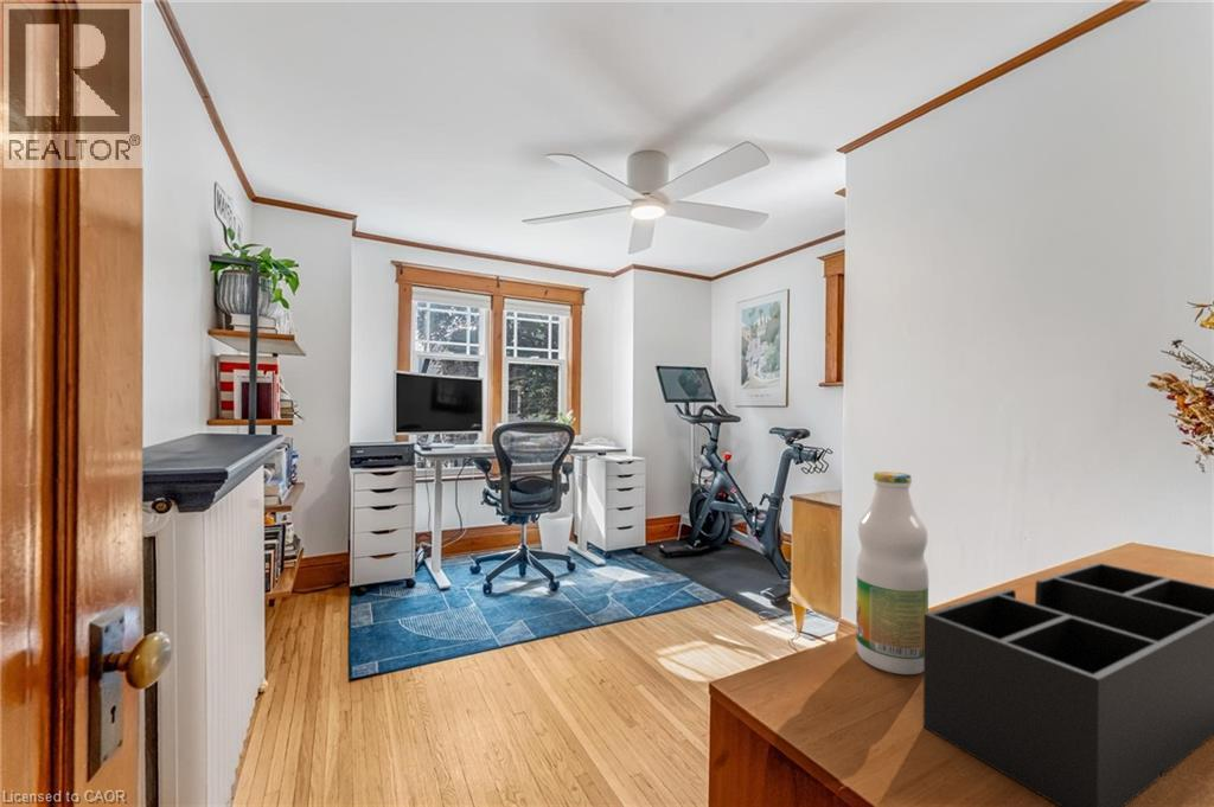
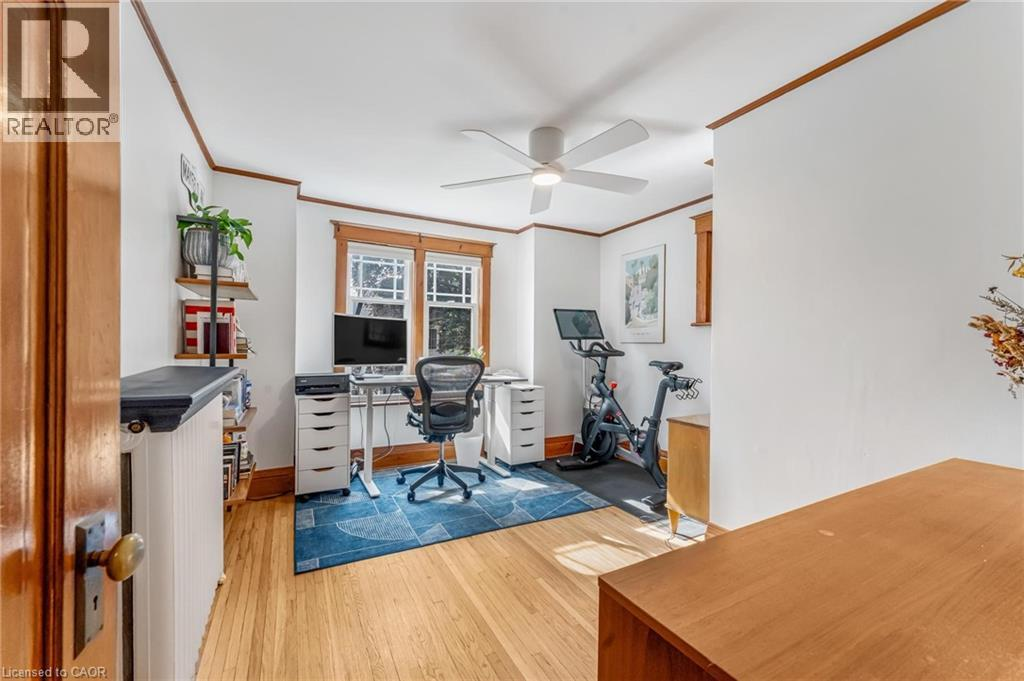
- desk organizer (1097, 659)
- bottle (892, 566)
